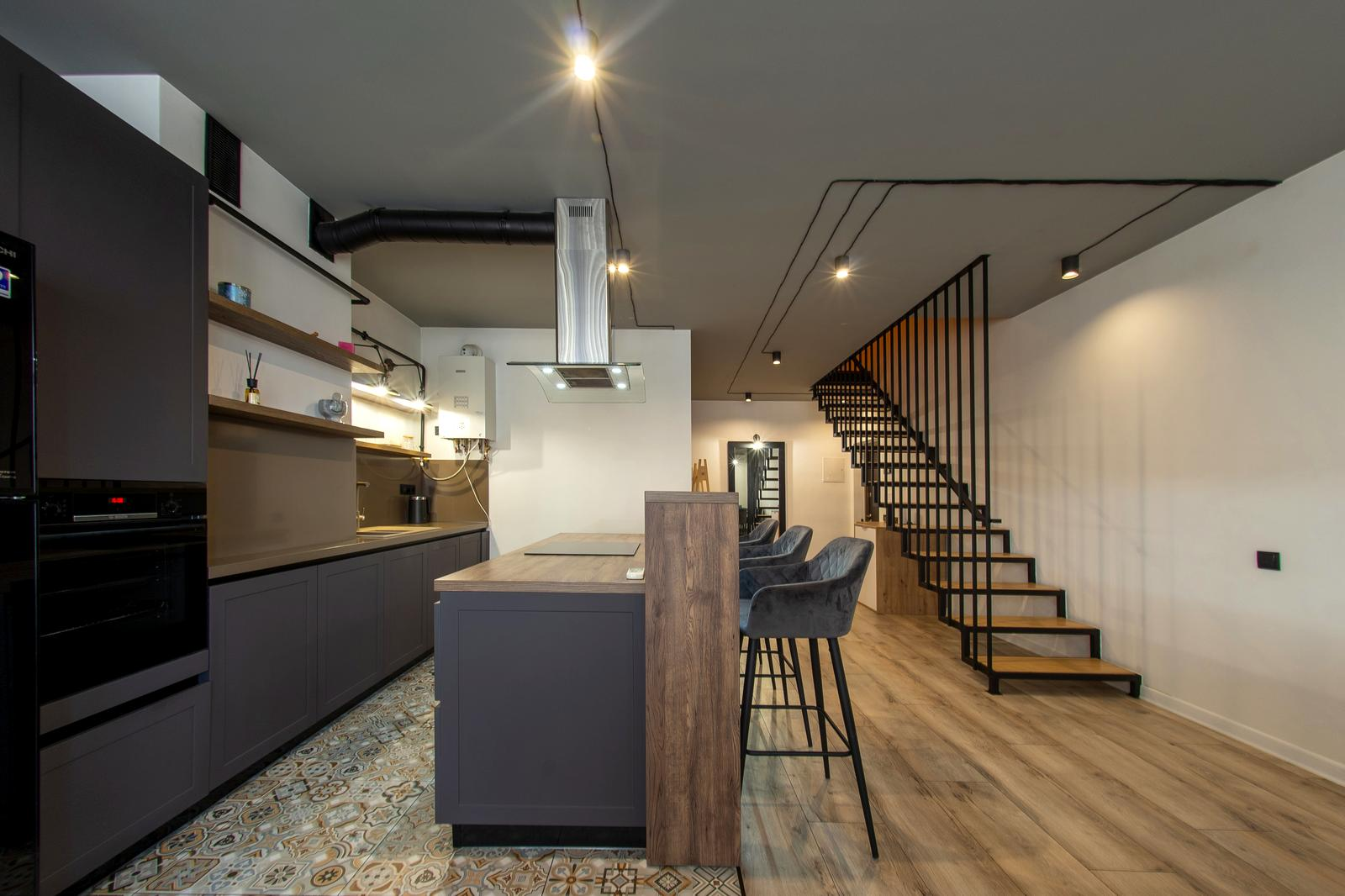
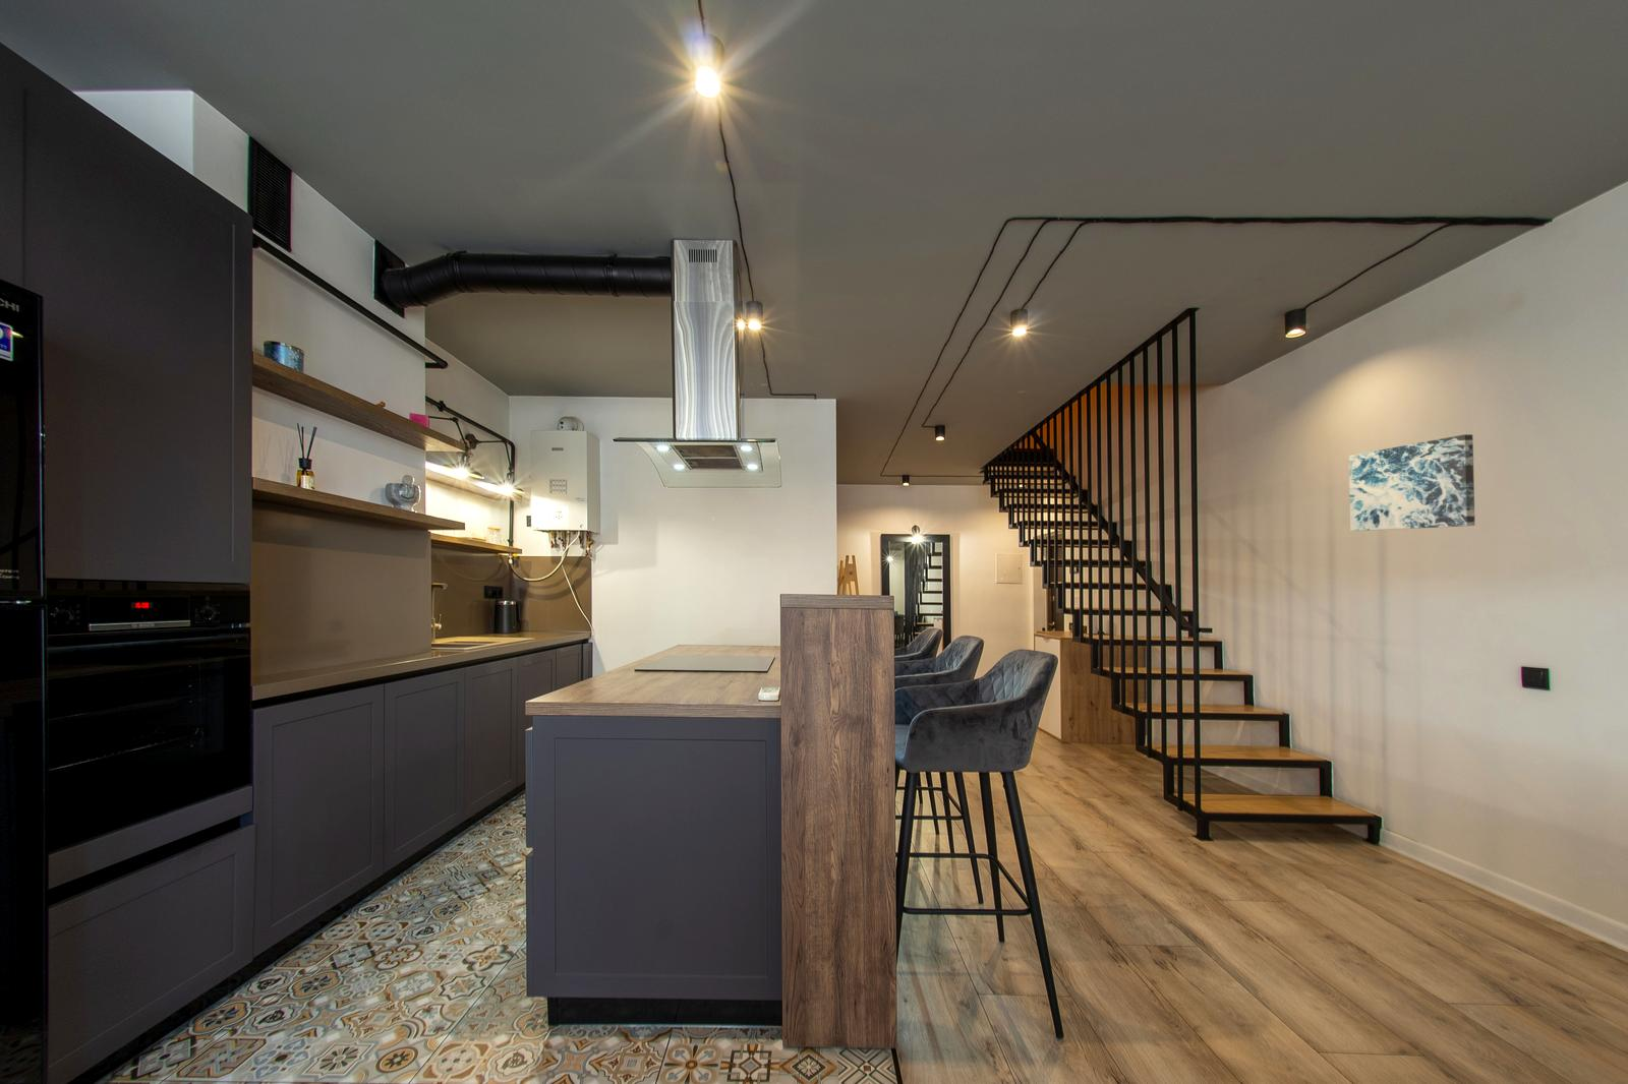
+ wall art (1406, 488)
